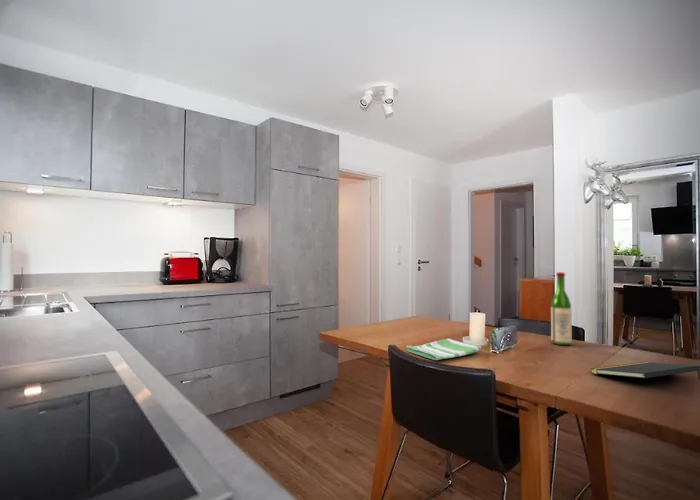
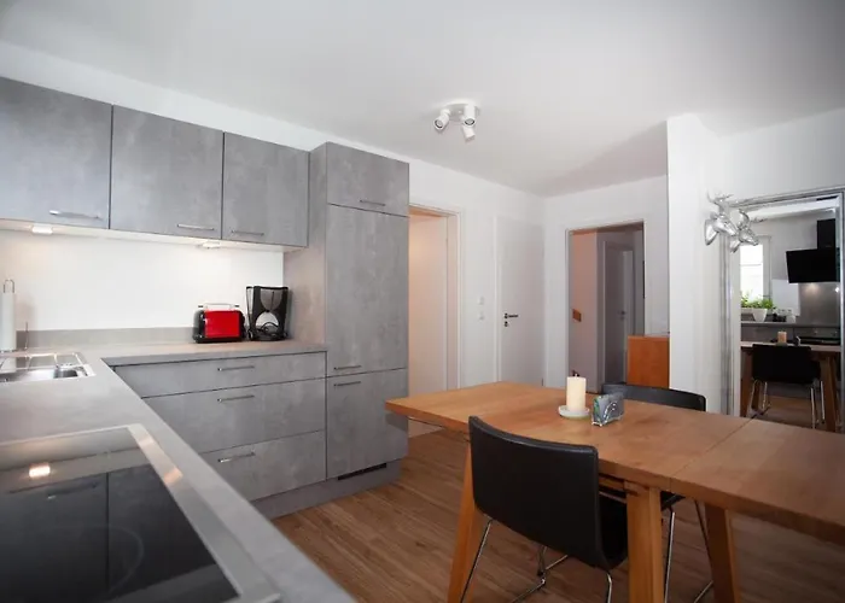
- dish towel (443, 348)
- notepad (643, 369)
- wine bottle (561, 307)
